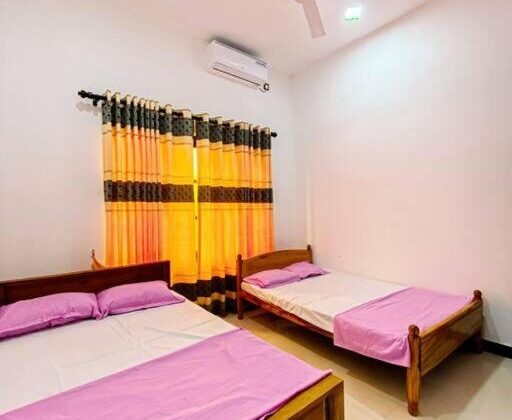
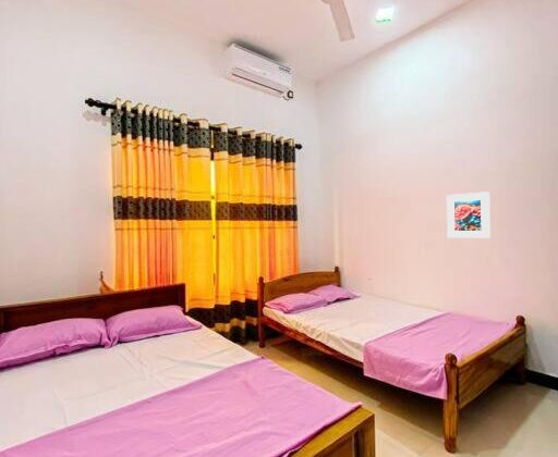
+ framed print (468, 215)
